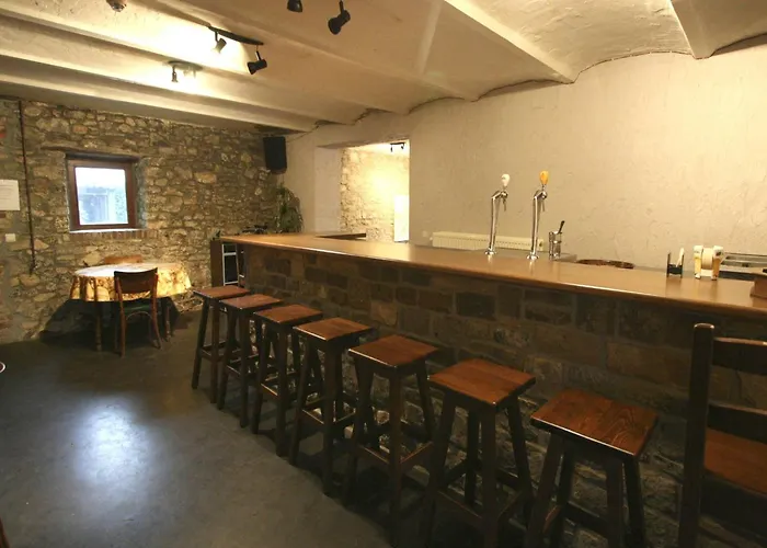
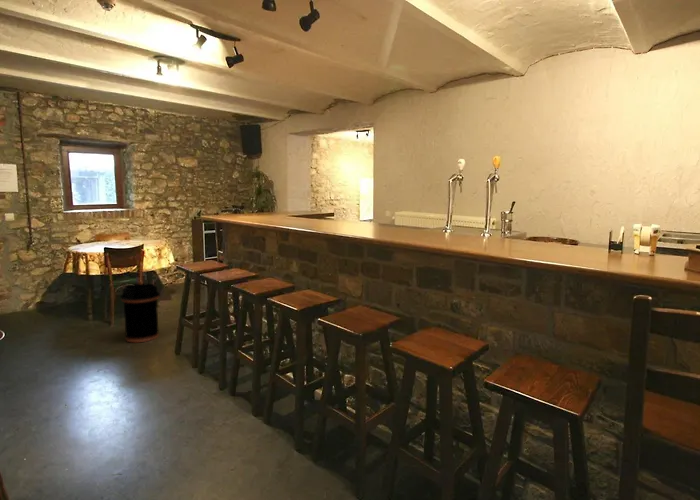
+ trash can (141, 311)
